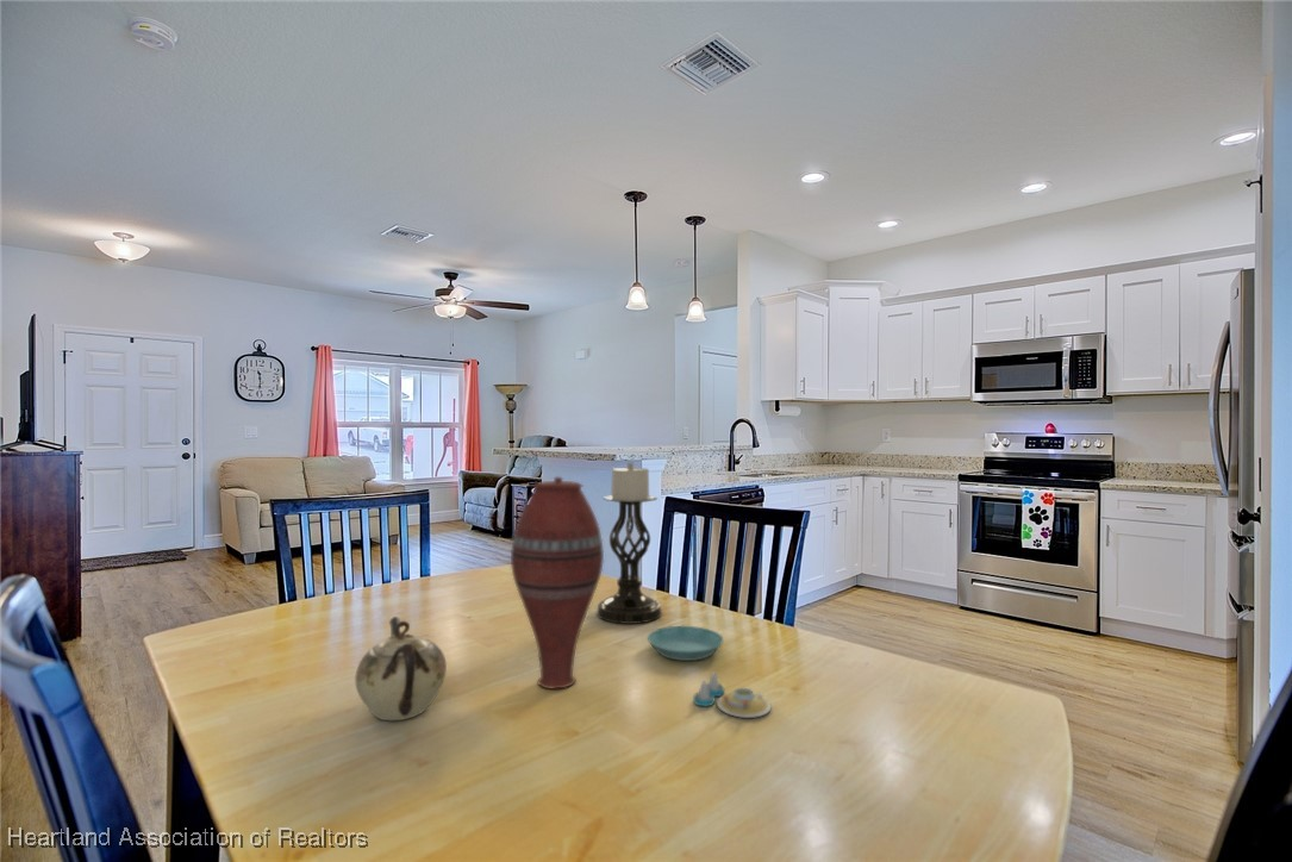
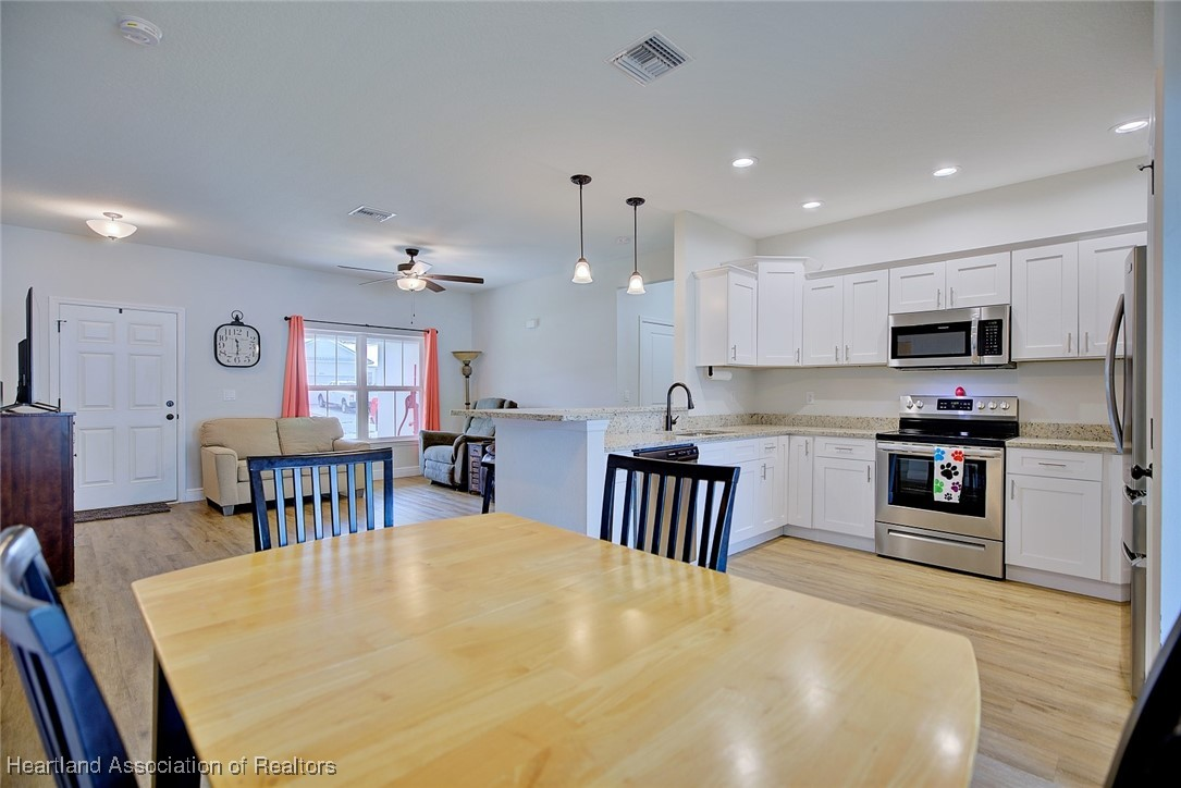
- vase (557, 579)
- candle holder (629, 538)
- teapot (400, 662)
- salt and pepper shaker set (732, 693)
- saucer (685, 644)
